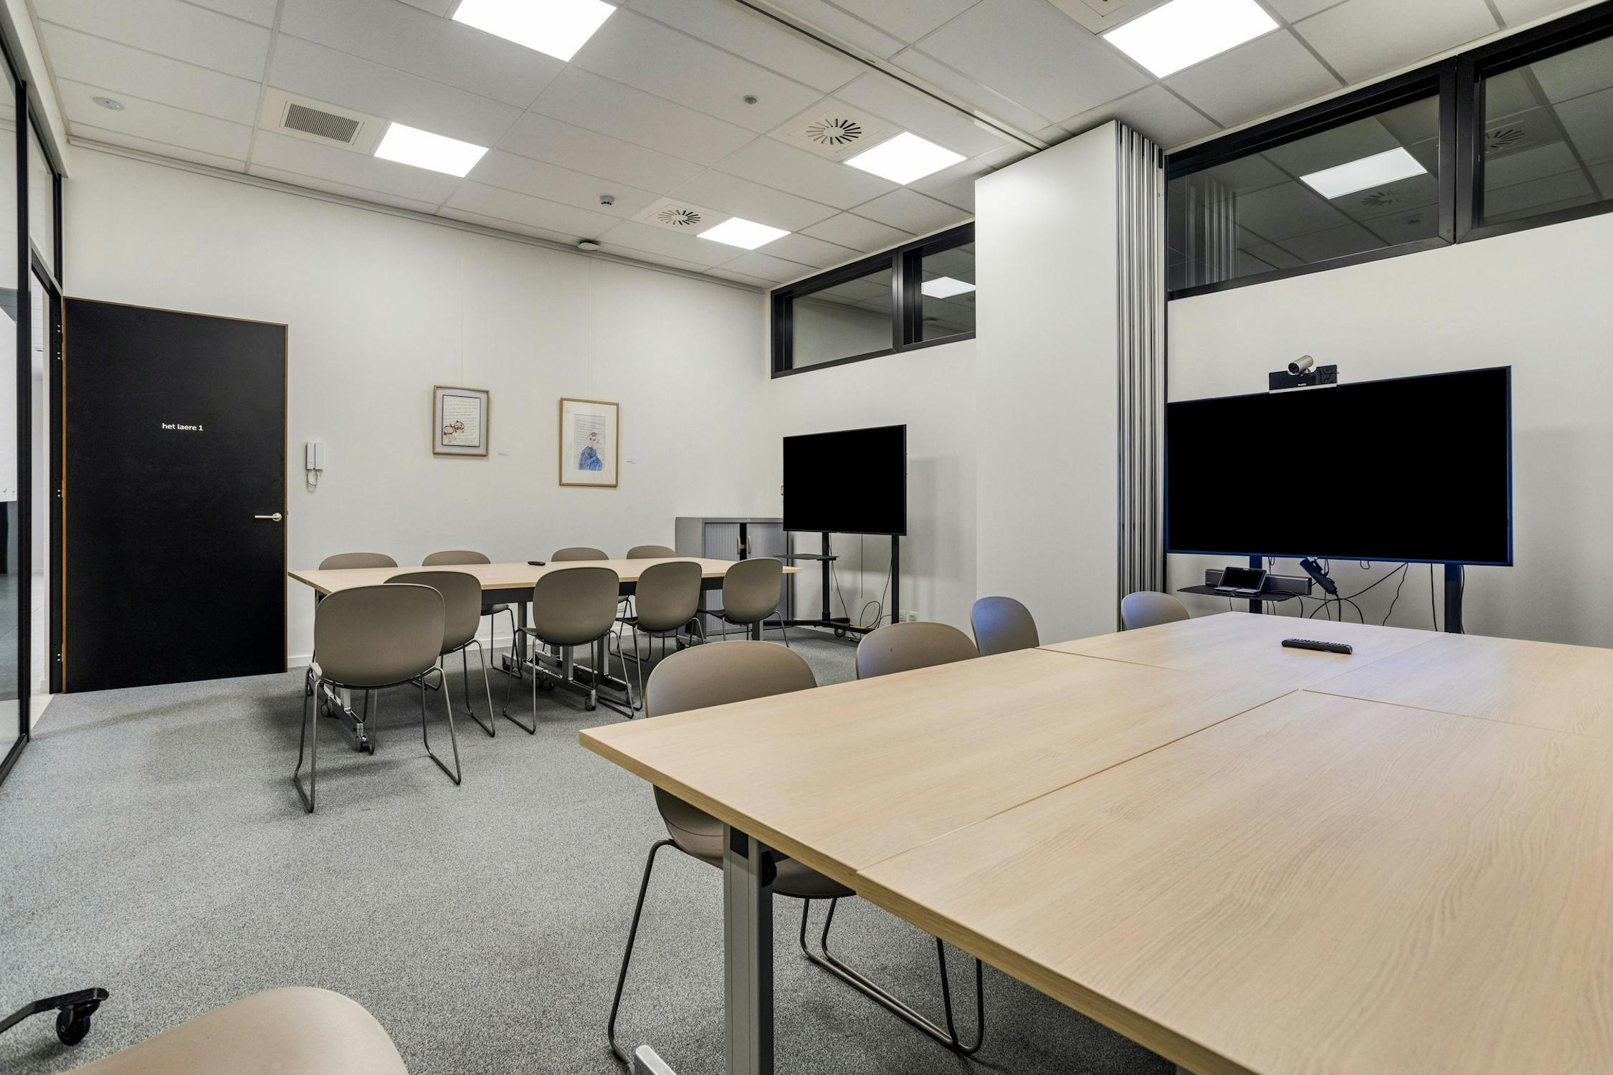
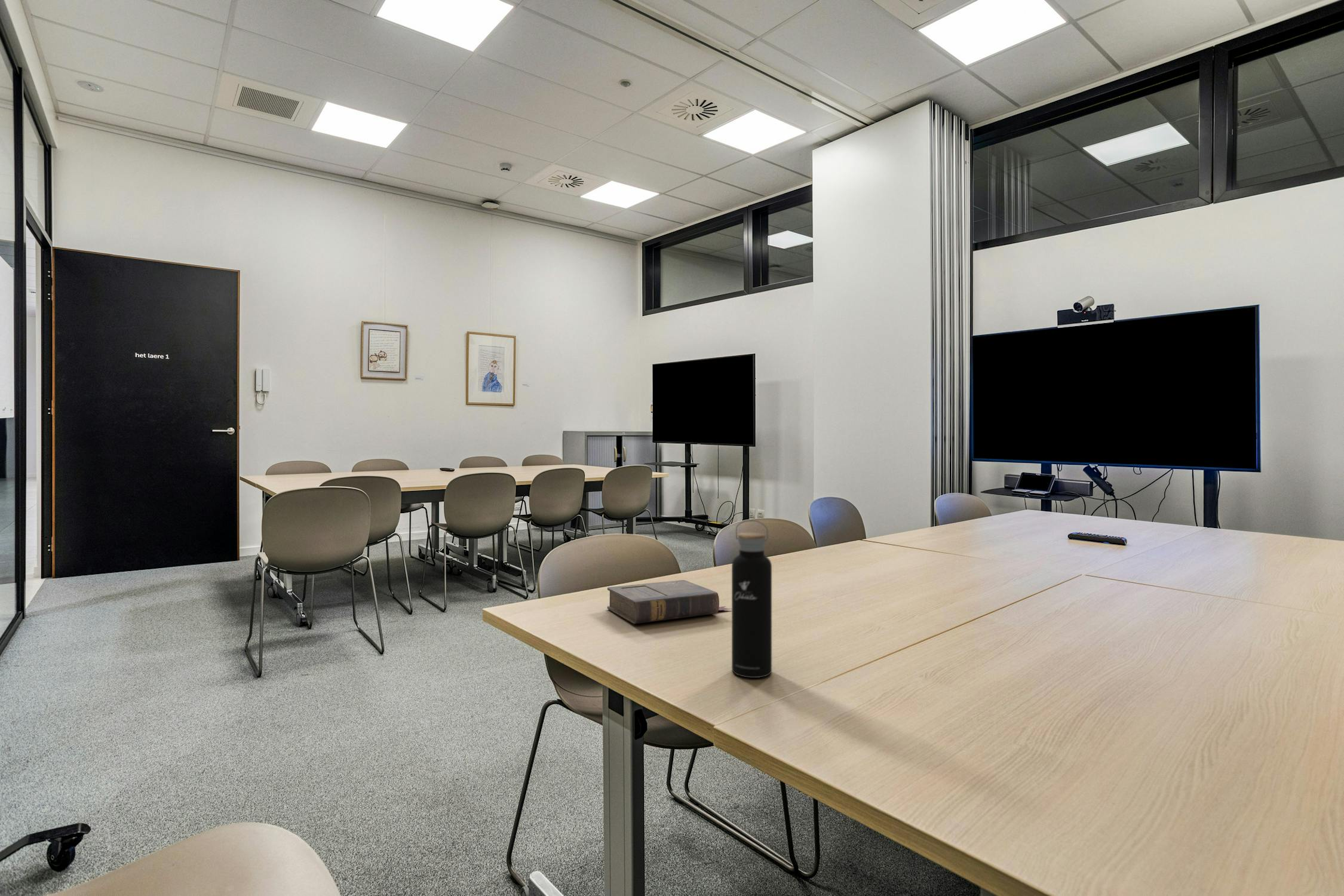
+ water bottle (751, 596)
+ book (673, 599)
